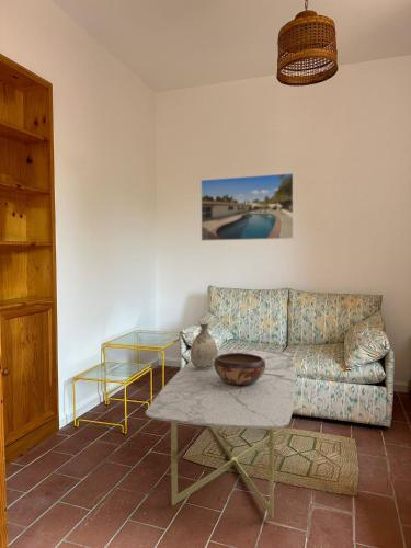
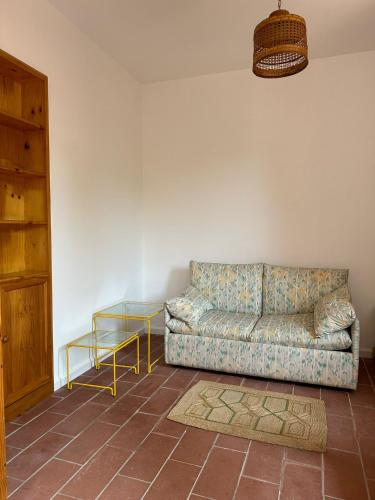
- decorative bowl (239, 369)
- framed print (246, 208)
- coffee table (235, 420)
- vase (204, 345)
